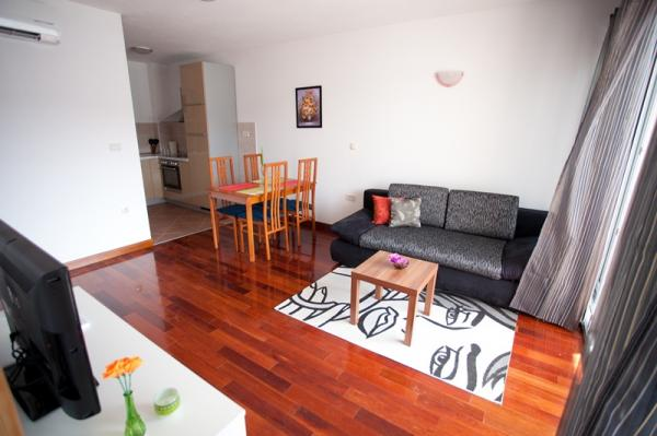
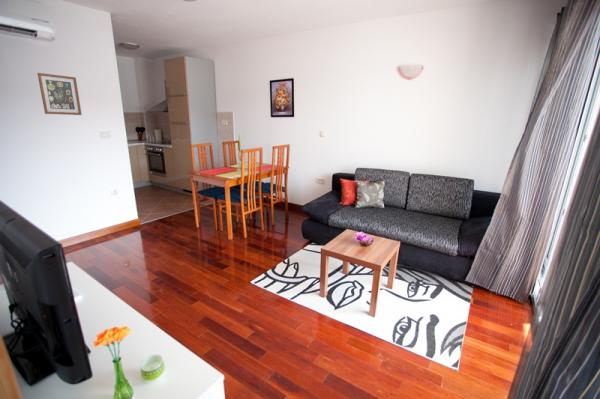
+ wall art (60, 95)
